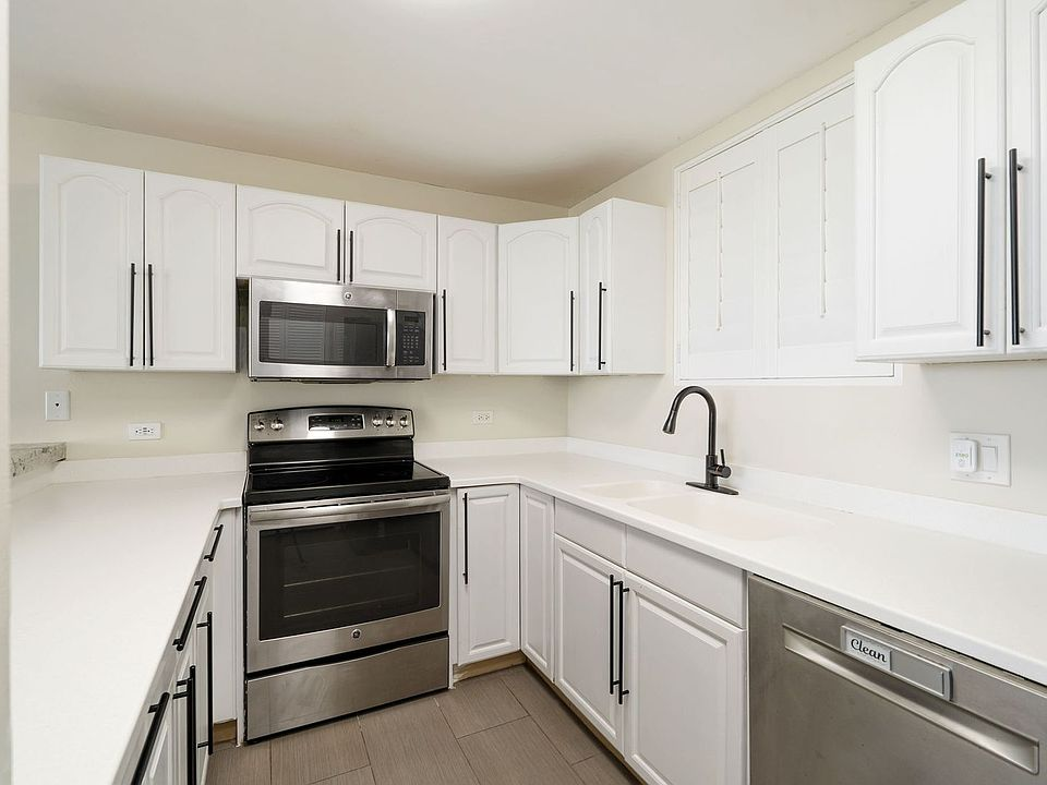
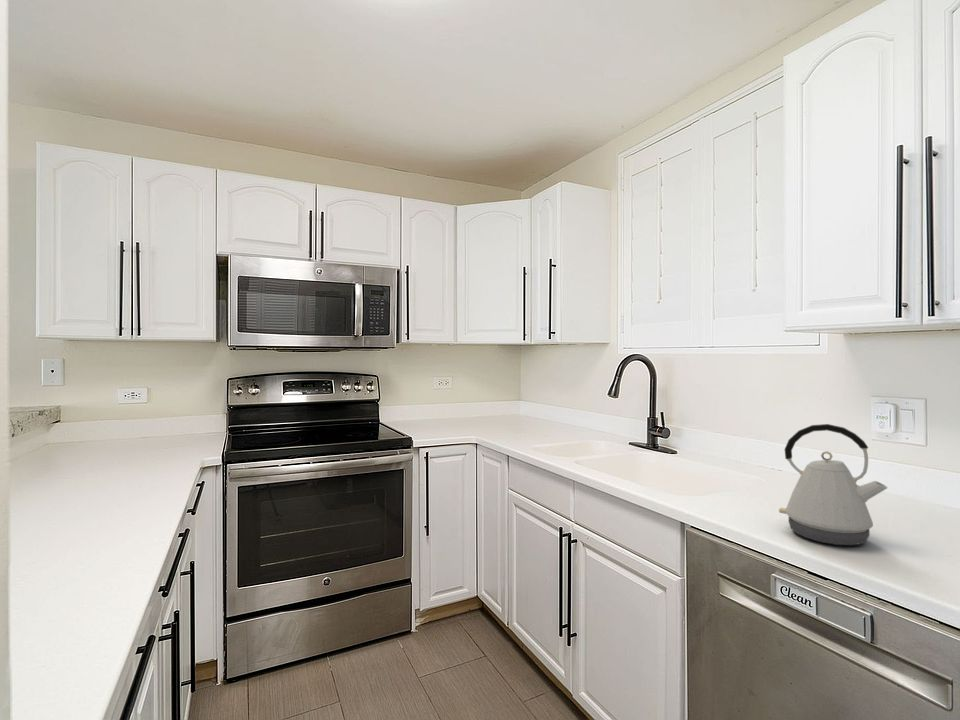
+ kettle (830, 480)
